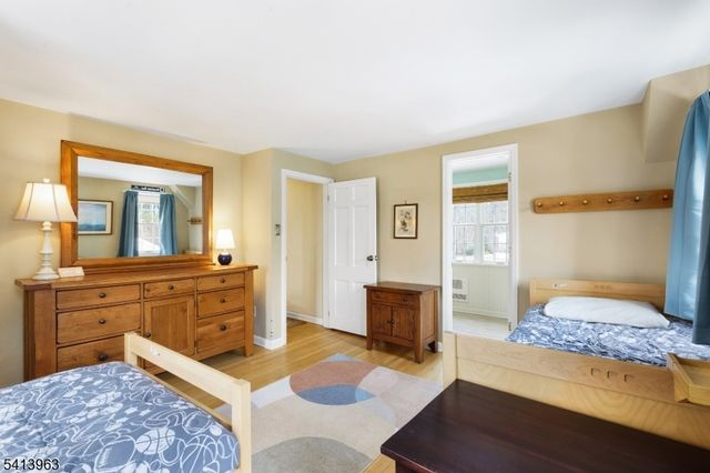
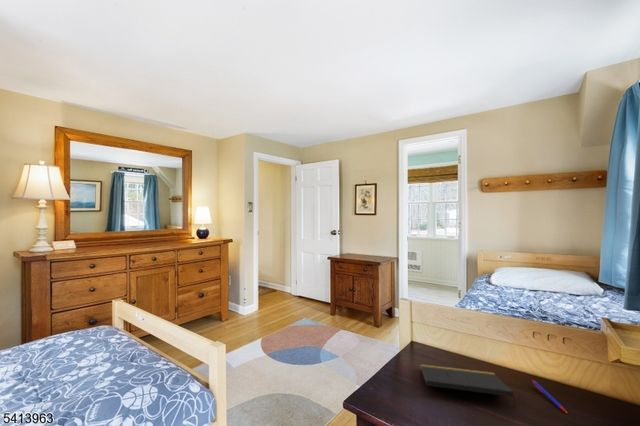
+ notepad (461, 378)
+ pen (548, 395)
